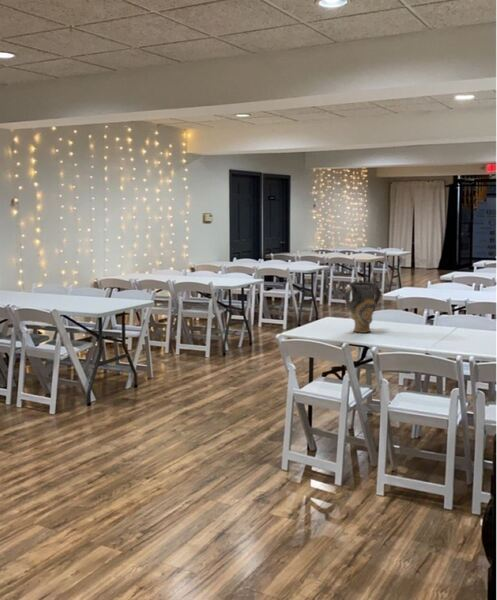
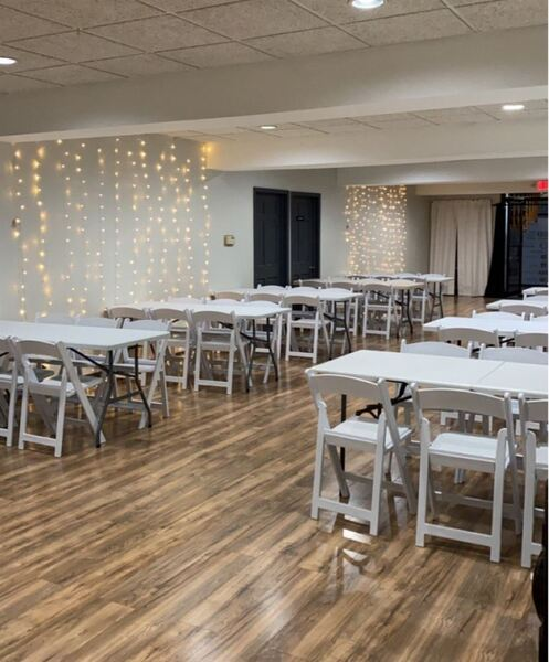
- vase (362, 307)
